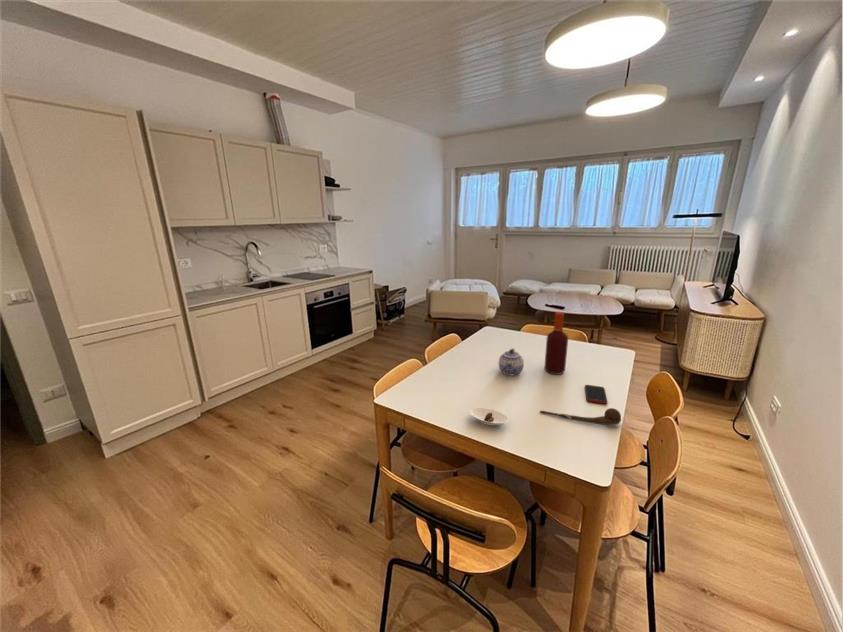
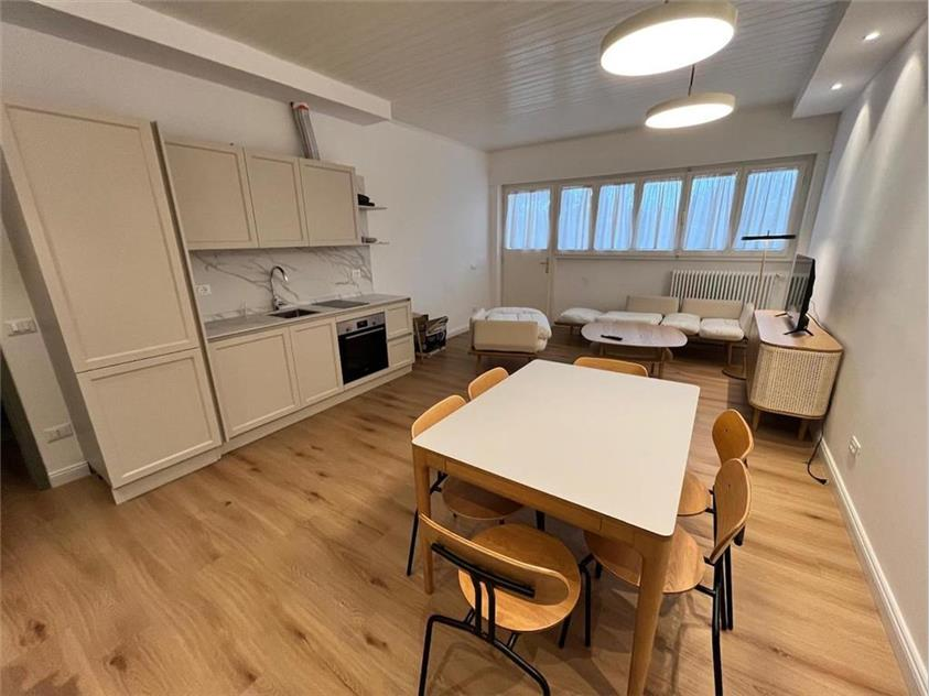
- spoon (578, 416)
- bottle (557, 342)
- saucer (488, 417)
- teapot (511, 361)
- cell phone (595, 394)
